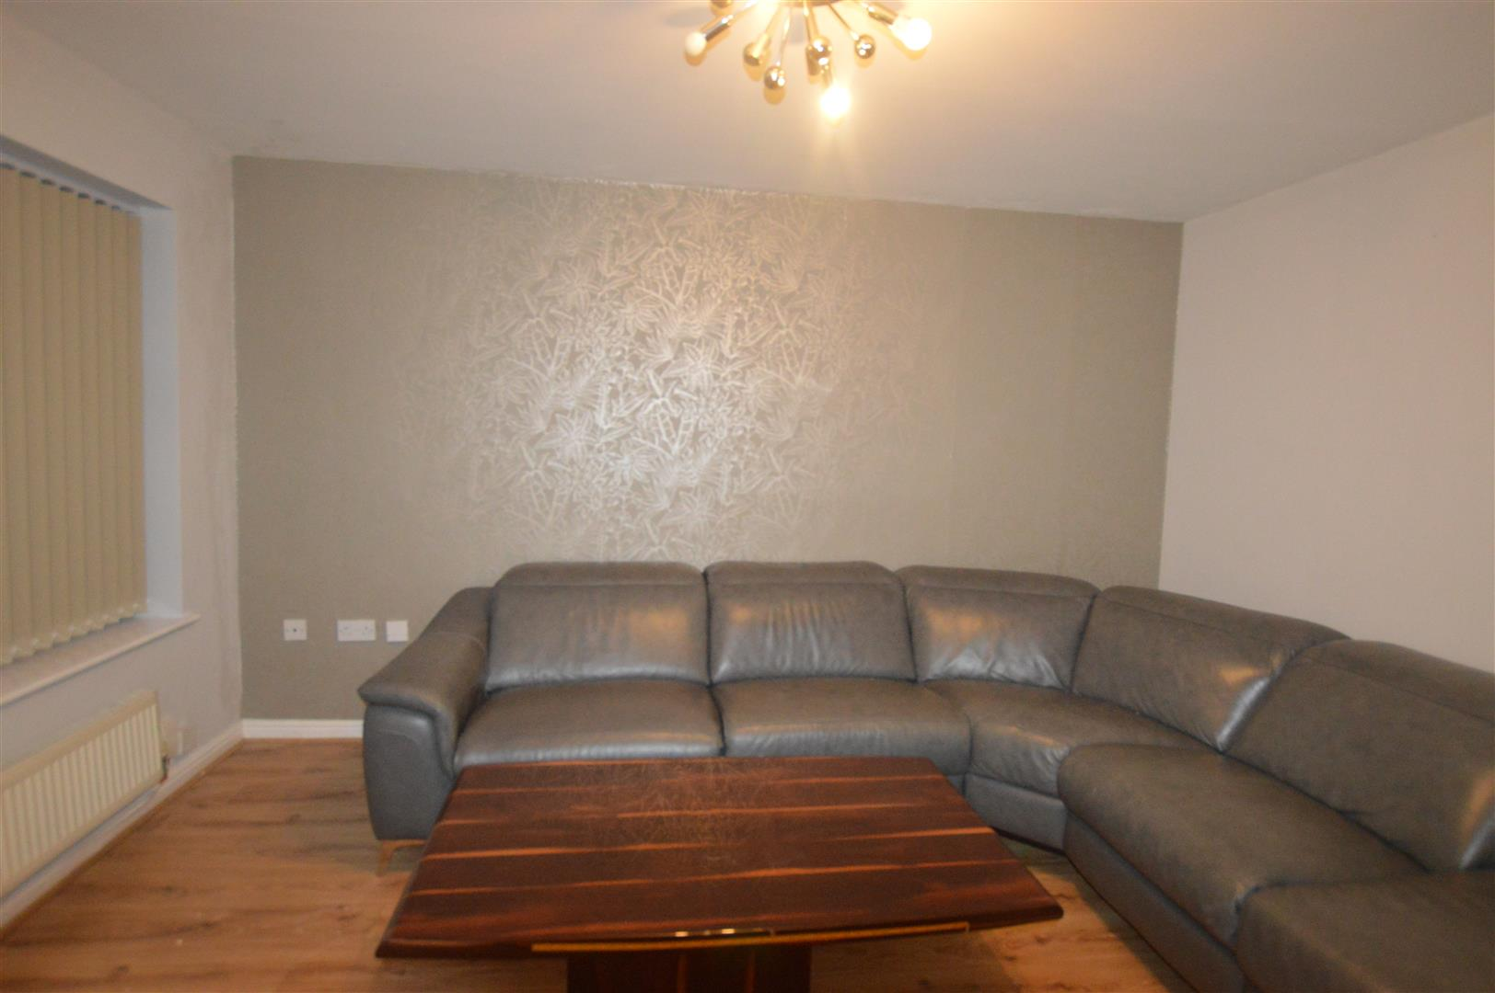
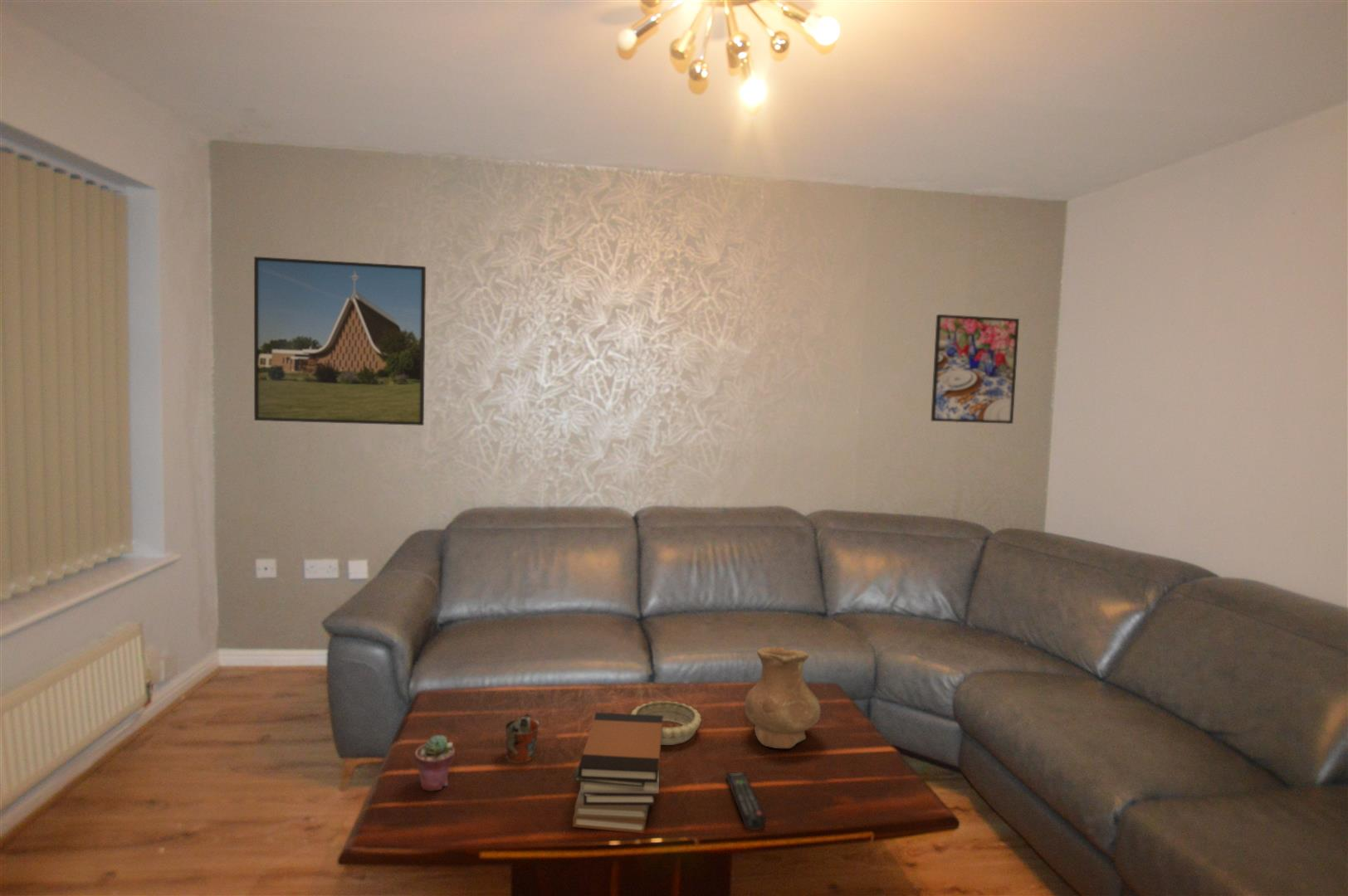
+ remote control (744, 797)
+ vase (782, 694)
+ mug (523, 737)
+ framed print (340, 343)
+ decorative bowl (665, 720)
+ potted succulent (434, 760)
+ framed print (974, 369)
+ book stack (621, 767)
